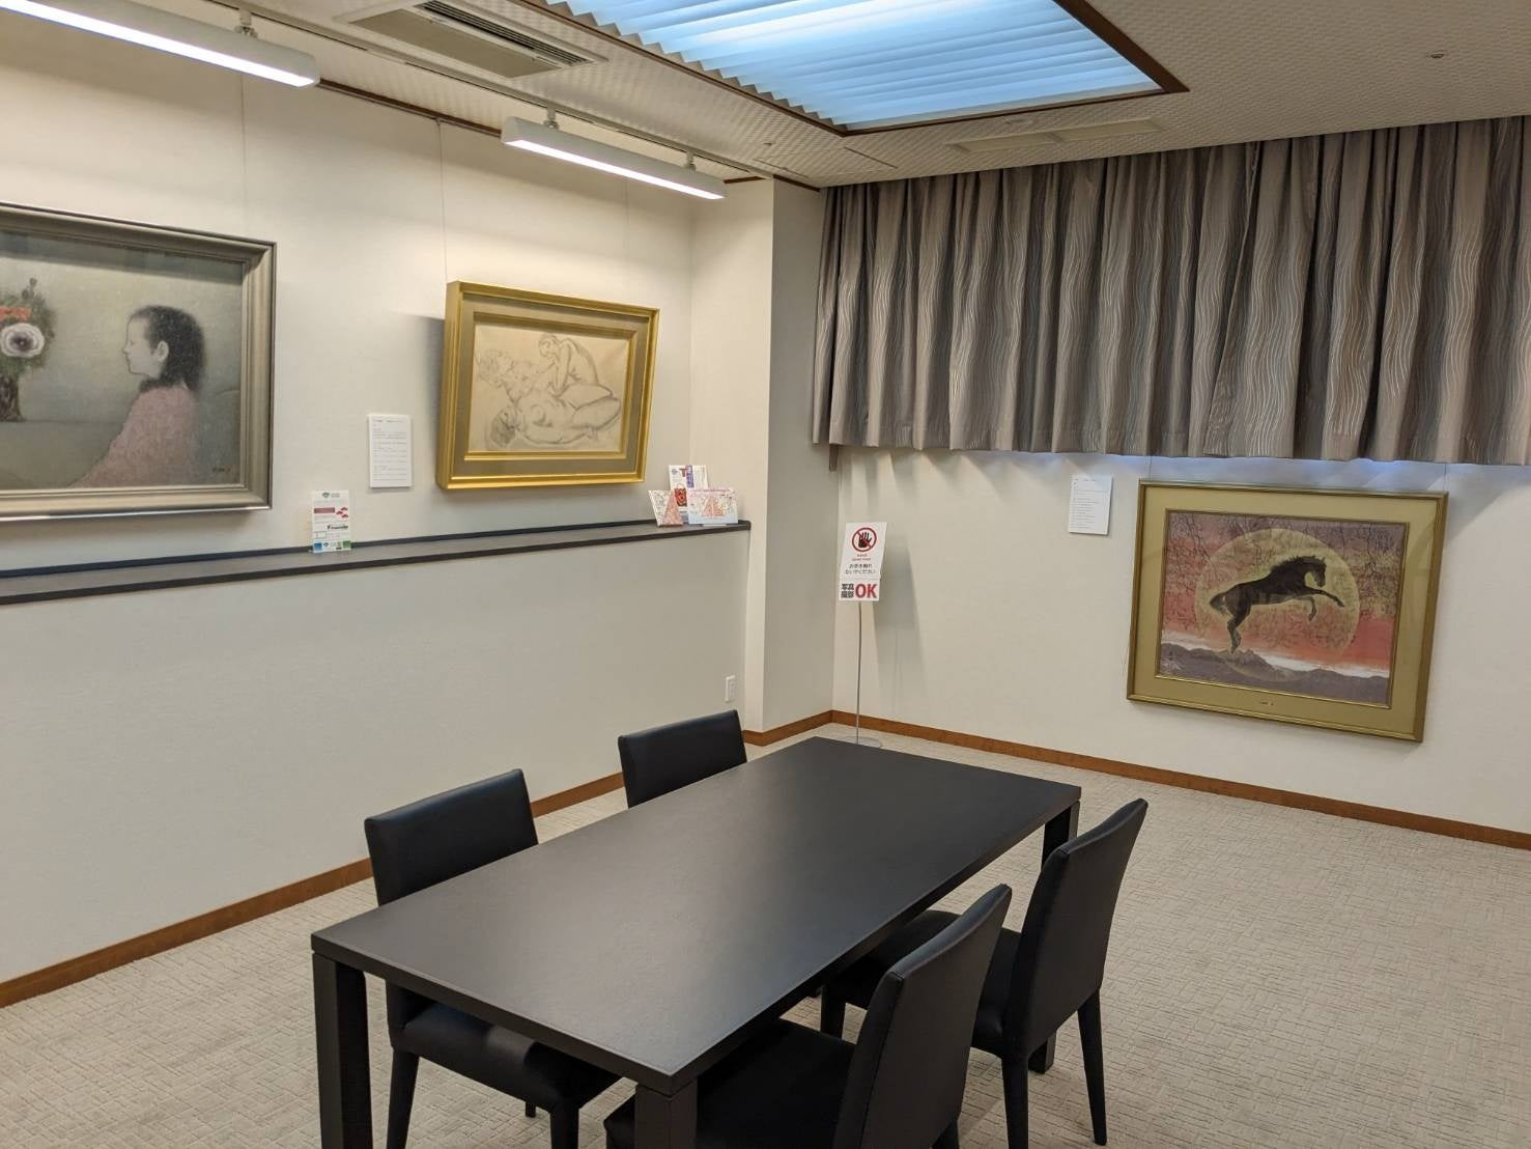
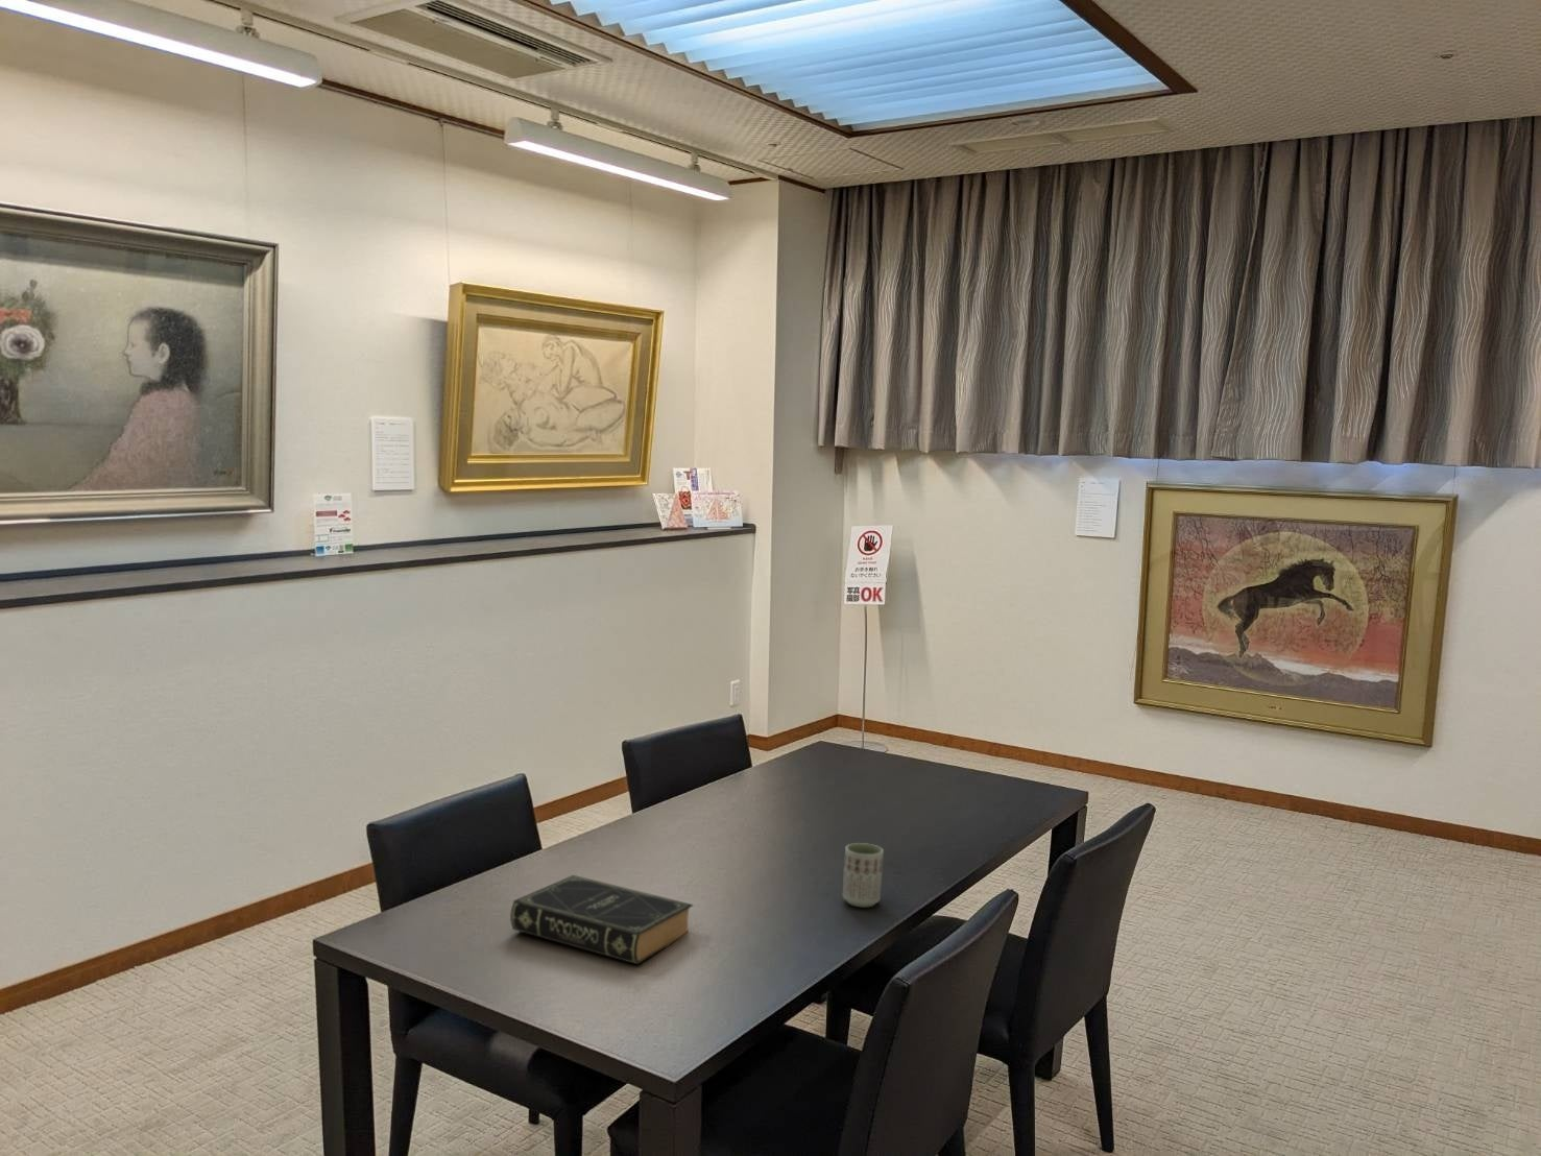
+ cup (862, 874)
+ book (602, 917)
